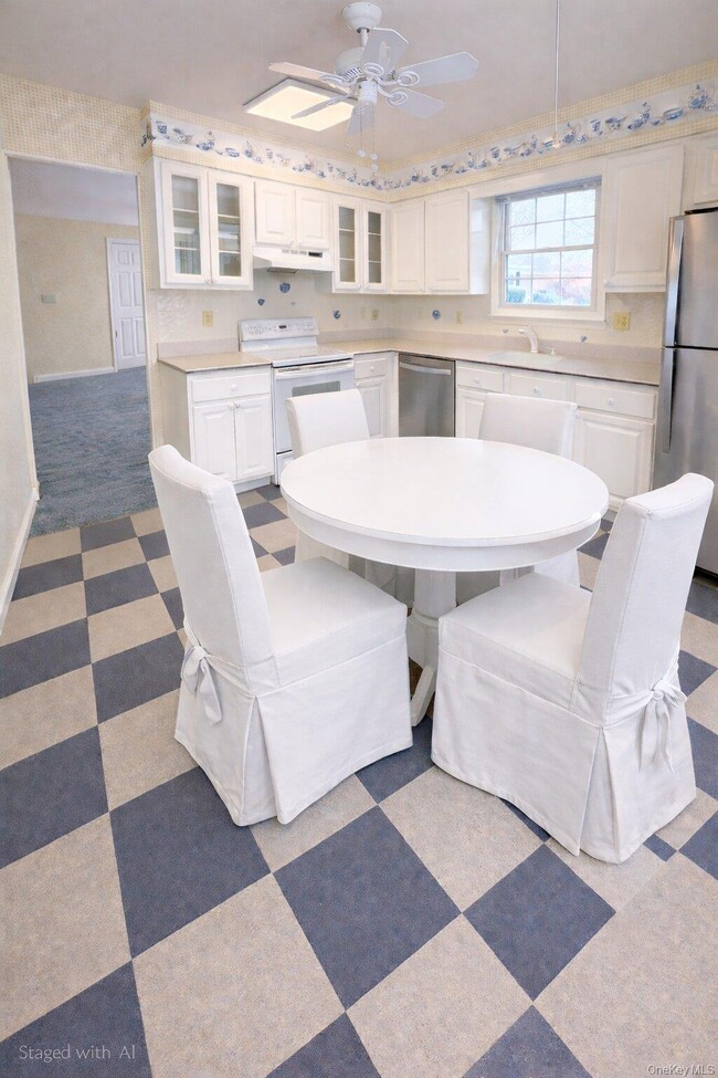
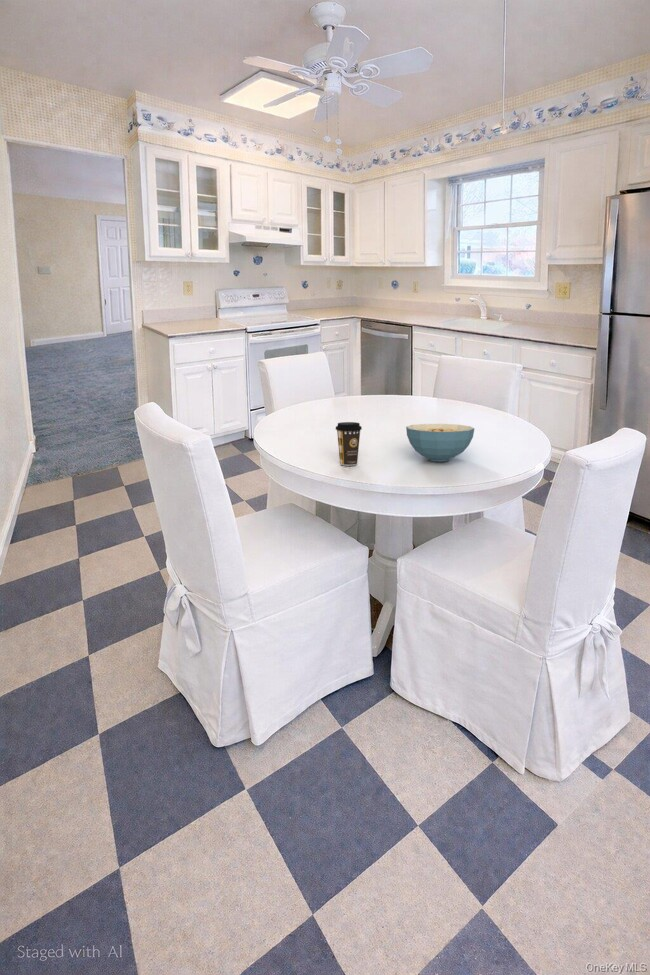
+ coffee cup (348, 443)
+ cereal bowl (439, 443)
